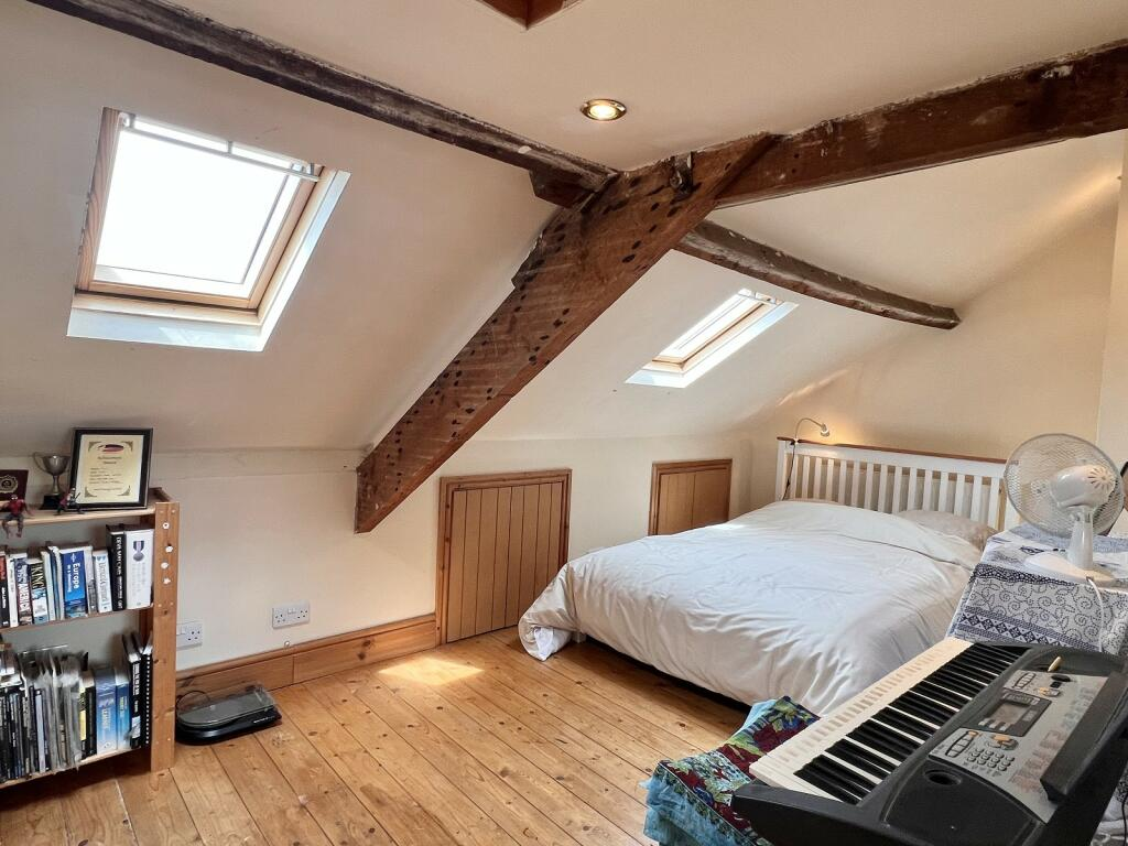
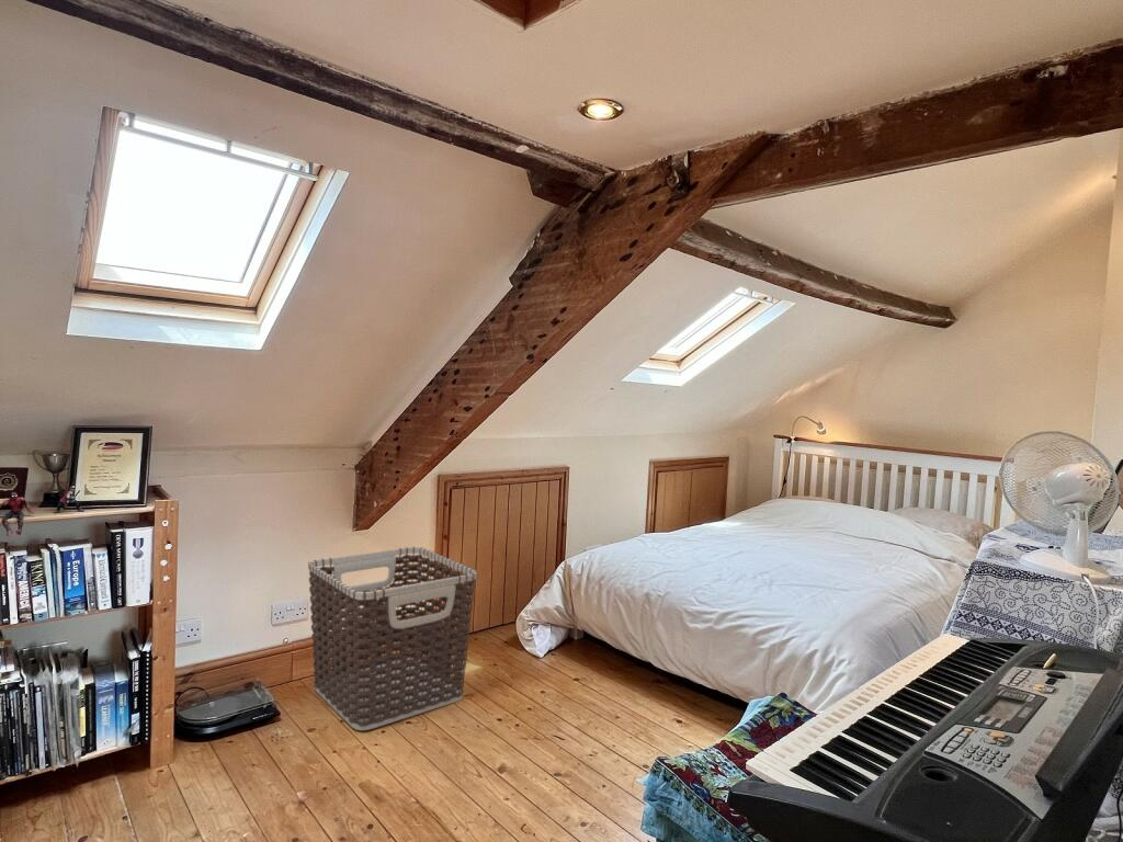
+ clothes hamper (390, 629)
